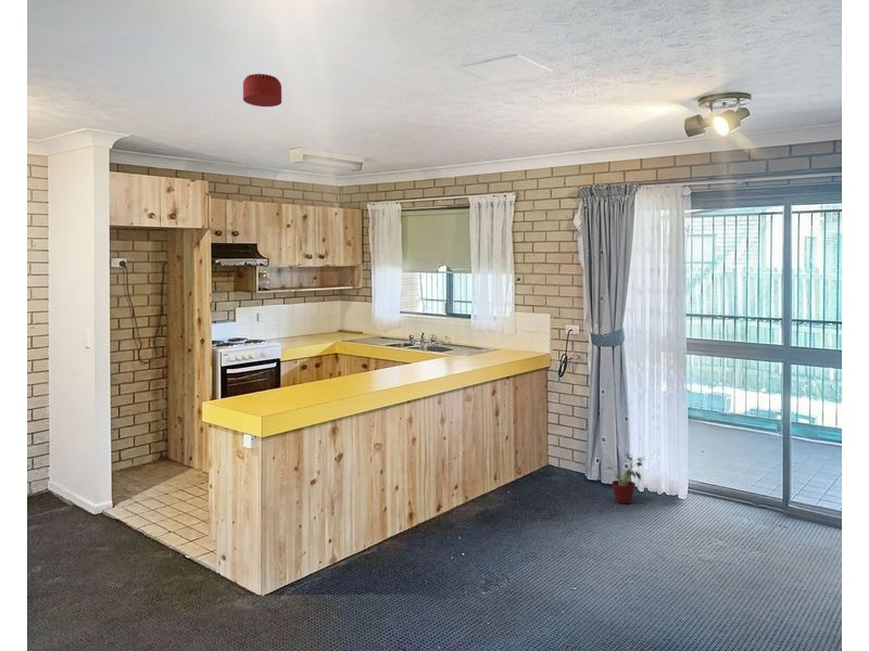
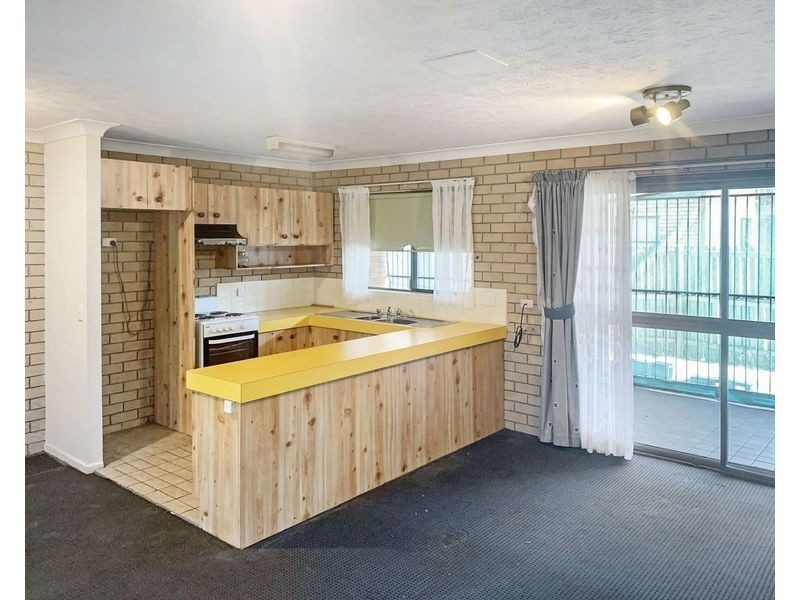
- potted plant (629, 475)
- smoke detector (262, 89)
